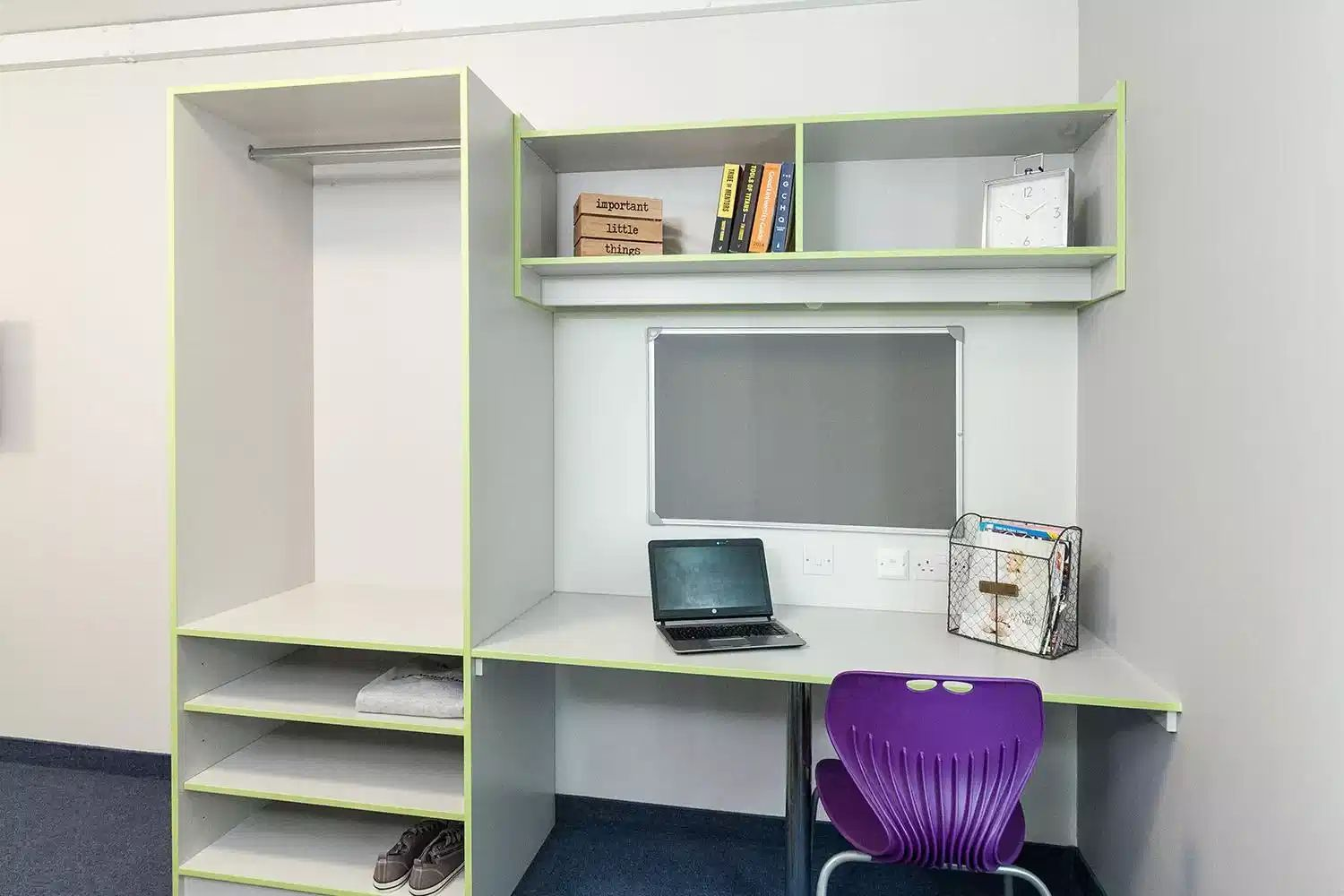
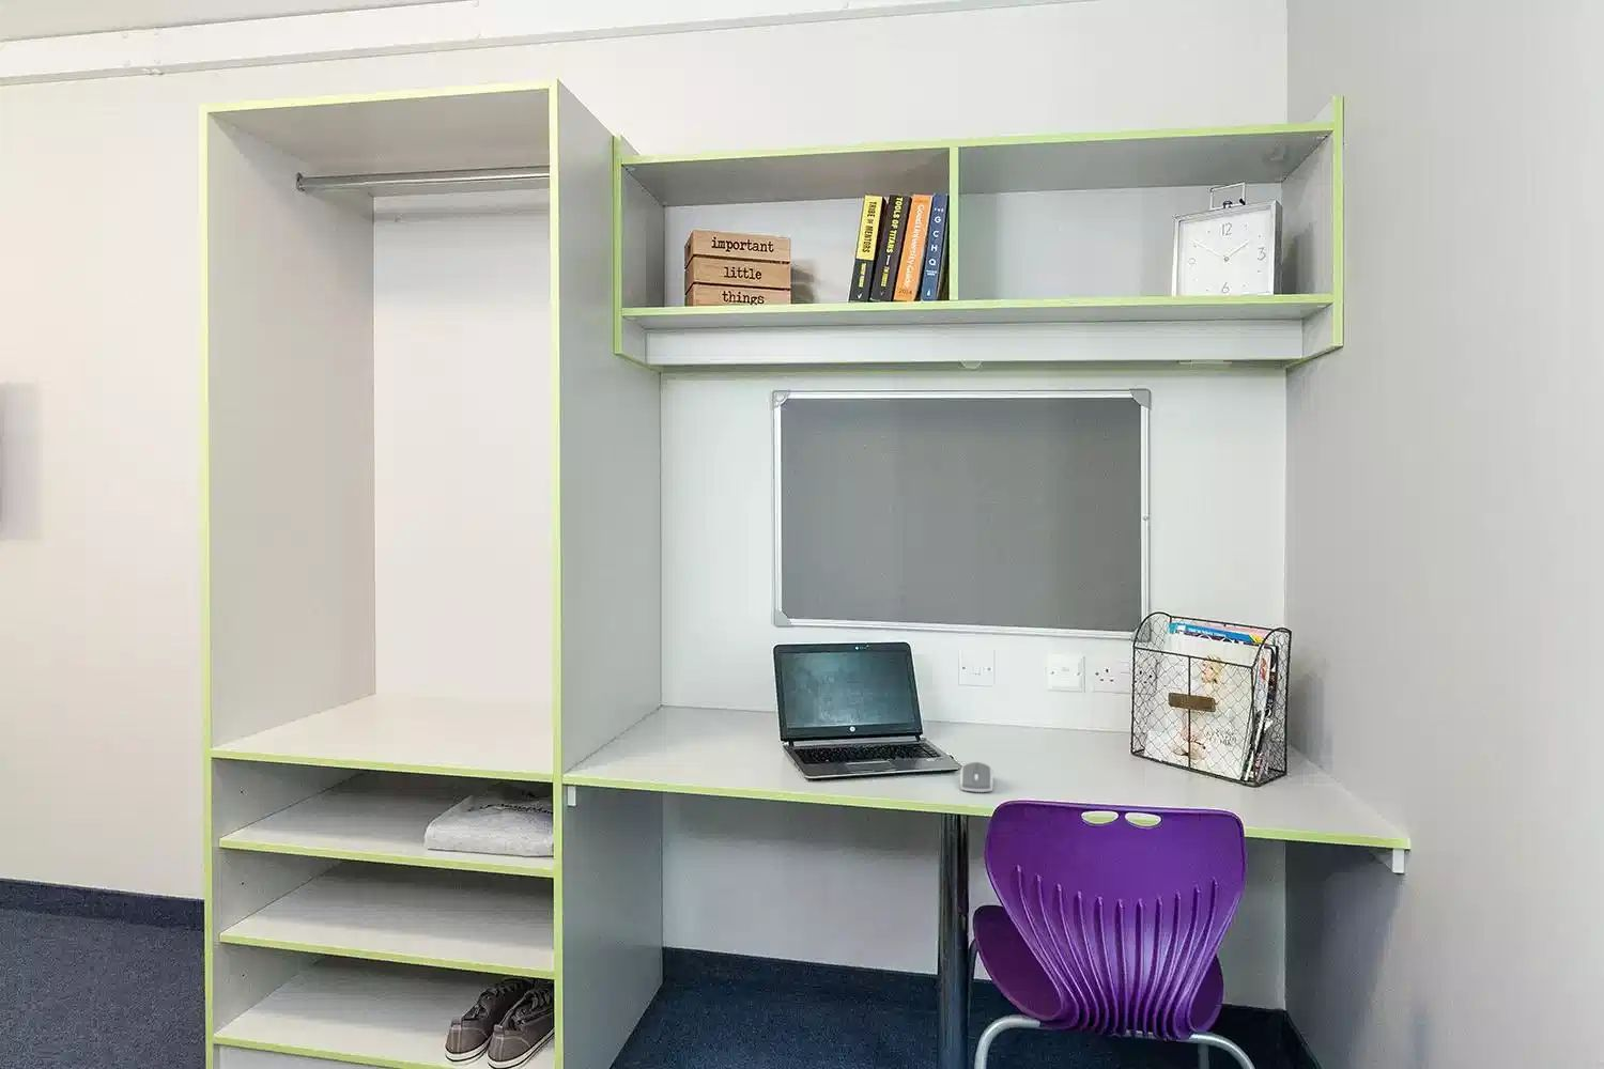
+ computer mouse (976, 773)
